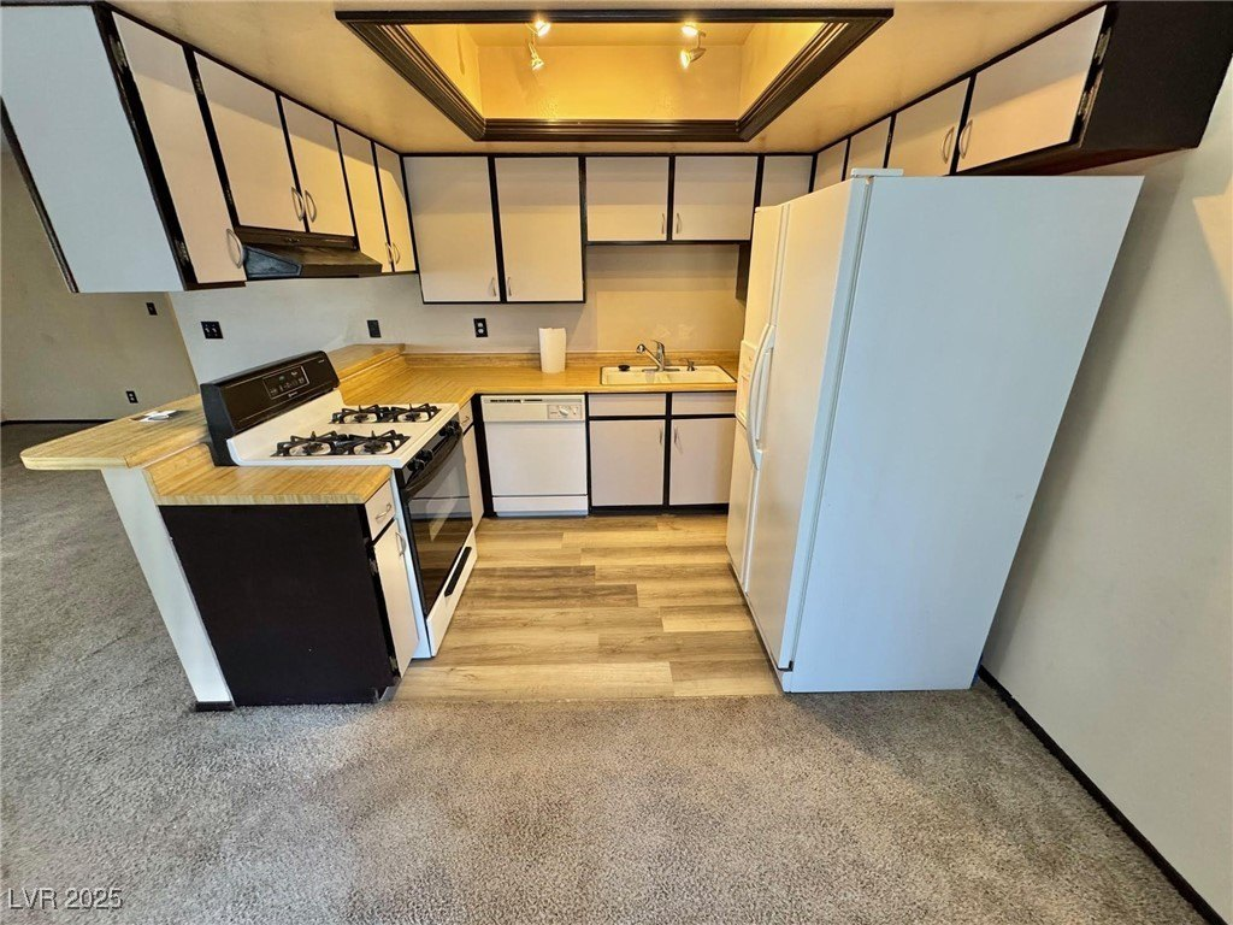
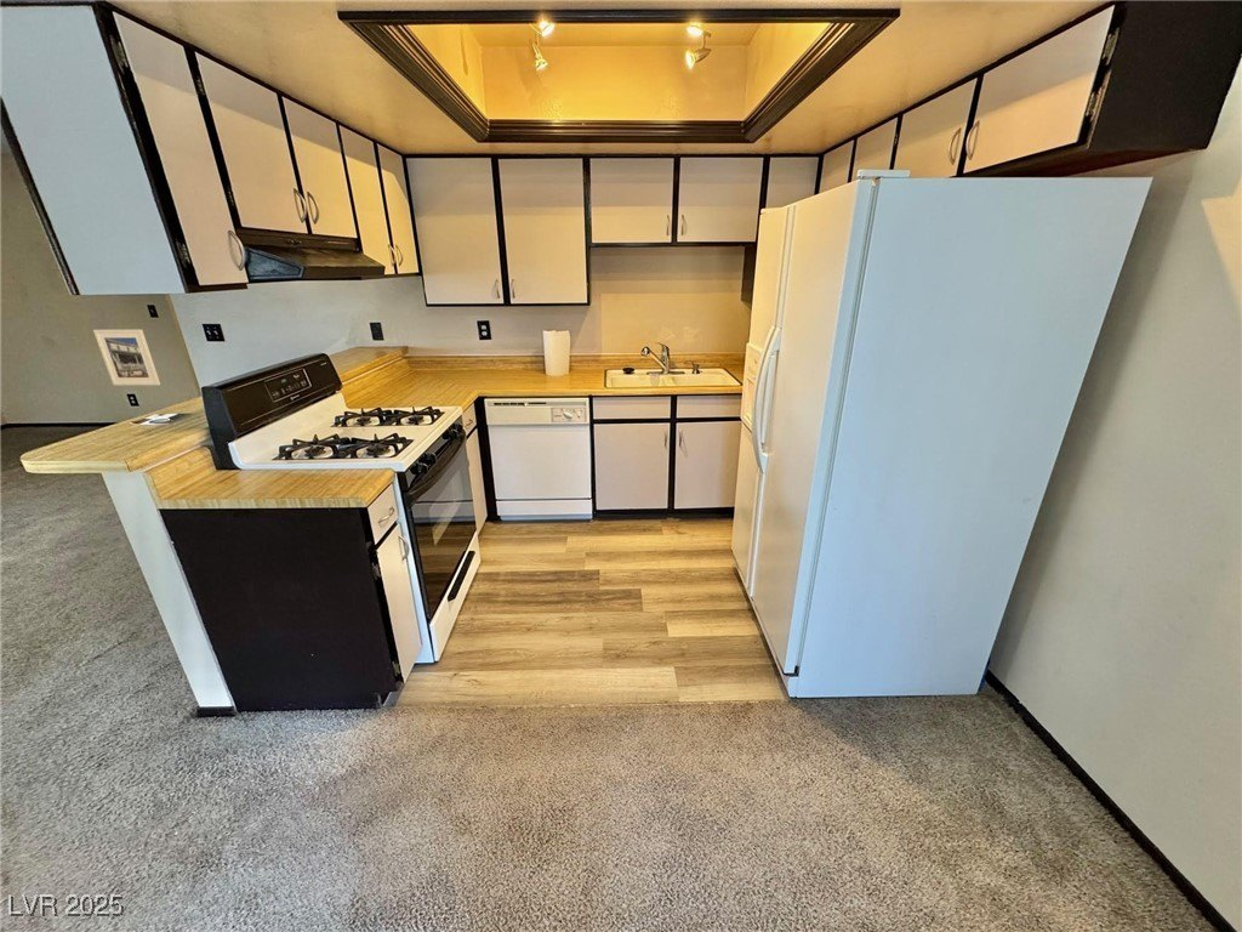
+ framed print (127, 357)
